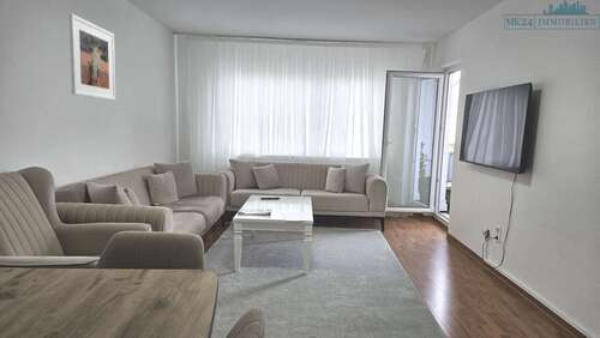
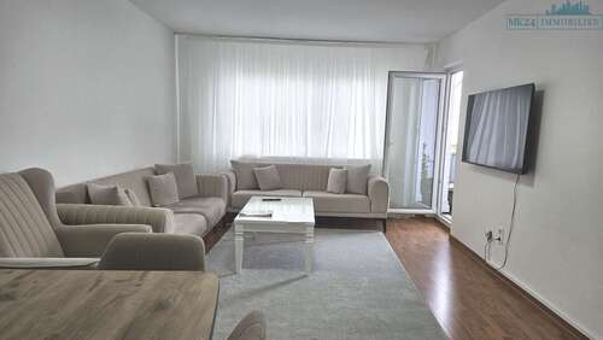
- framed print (95, 61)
